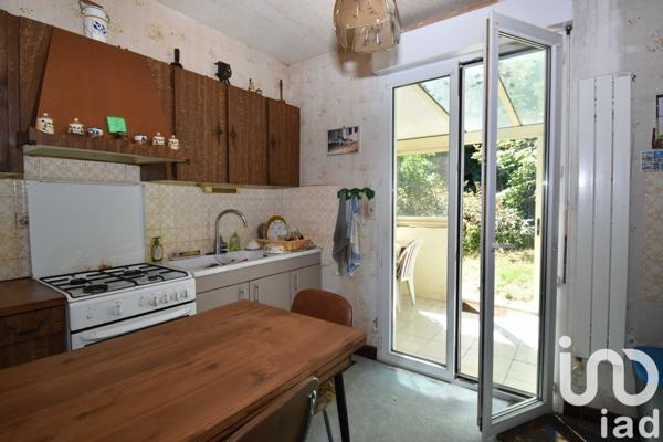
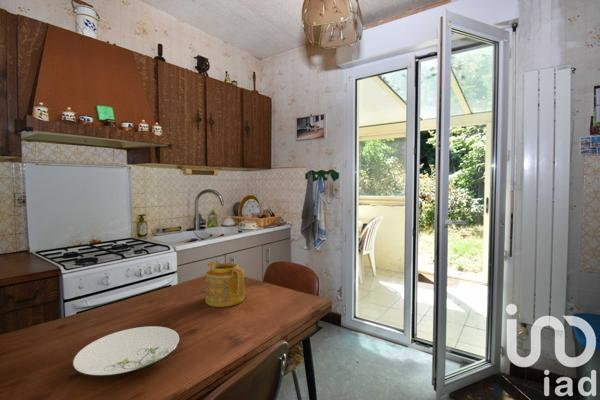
+ plate (130, 352)
+ teapot (224, 282)
